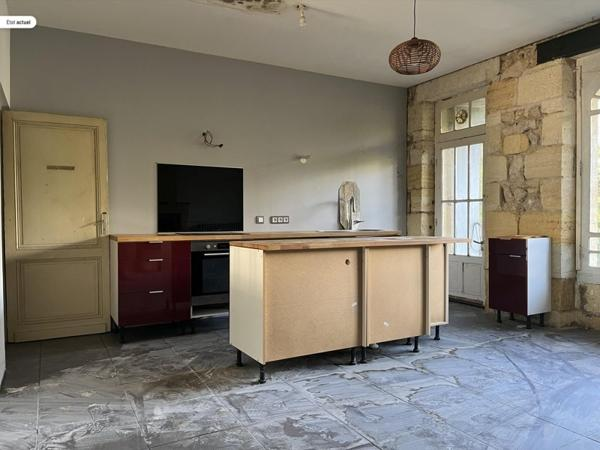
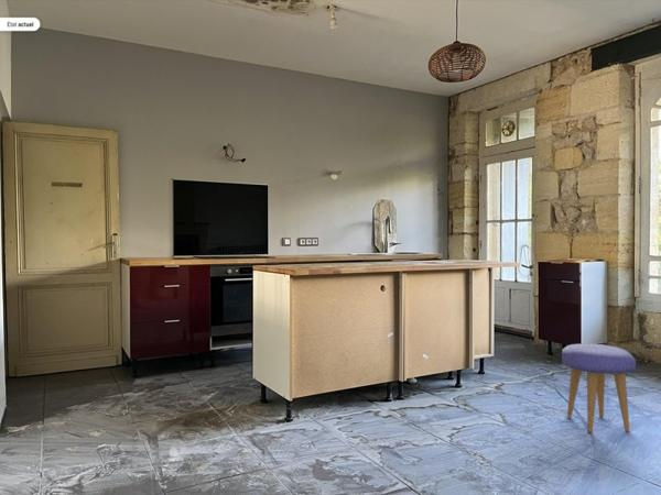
+ stool (596, 386)
